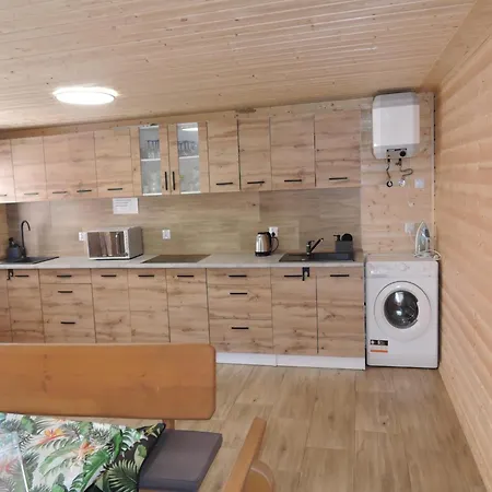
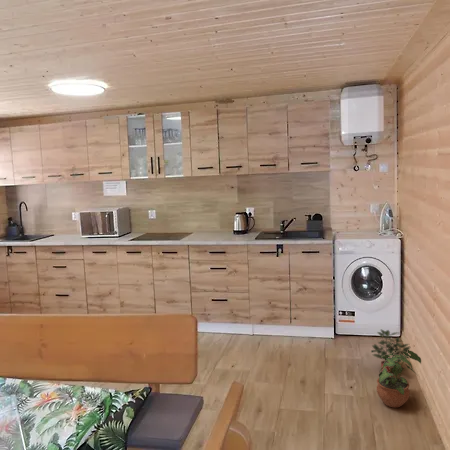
+ potted plant (399, 375)
+ potted plant (392, 352)
